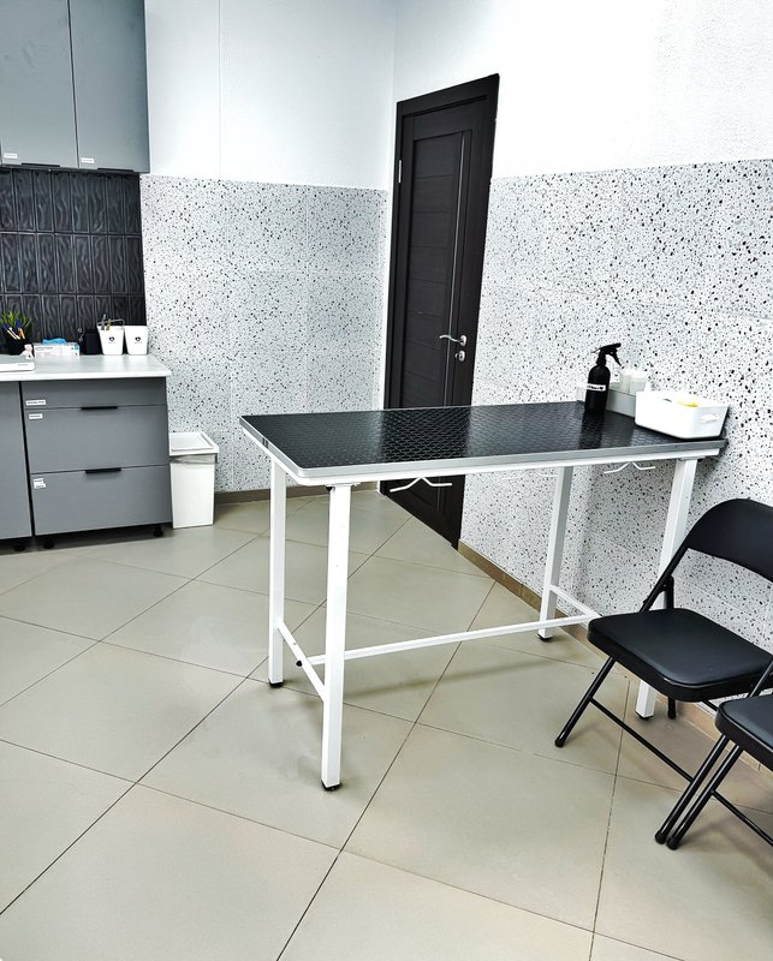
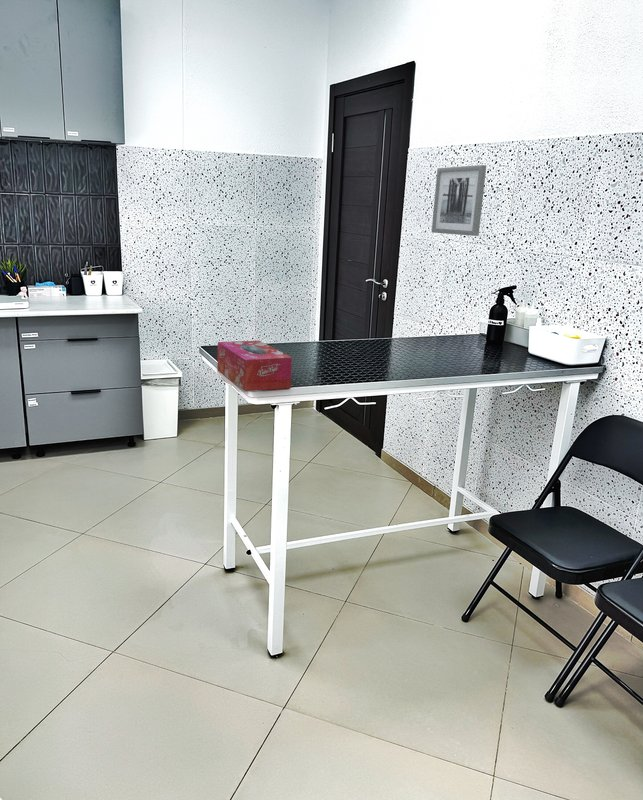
+ tissue box (252, 364)
+ wall art (457, 200)
